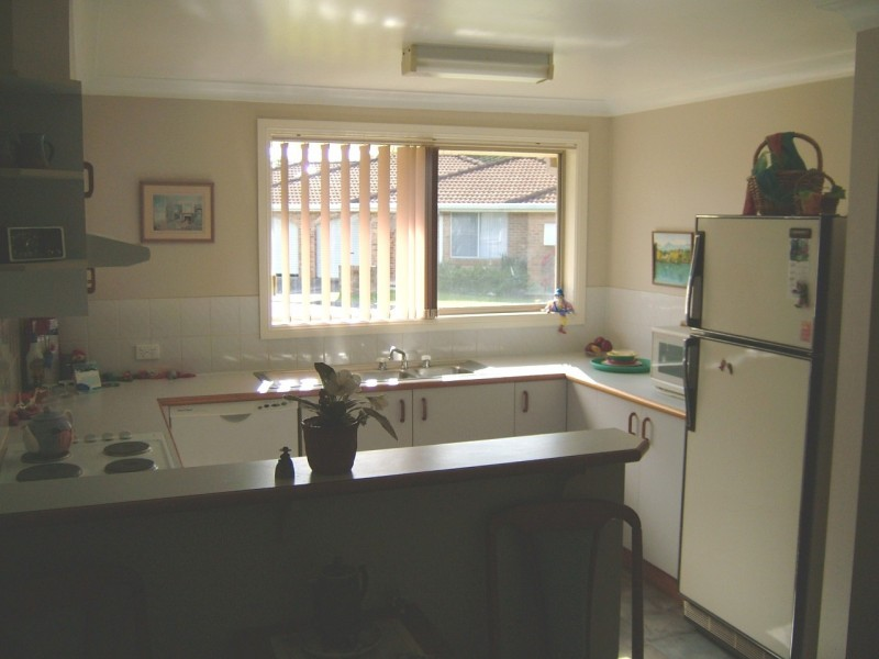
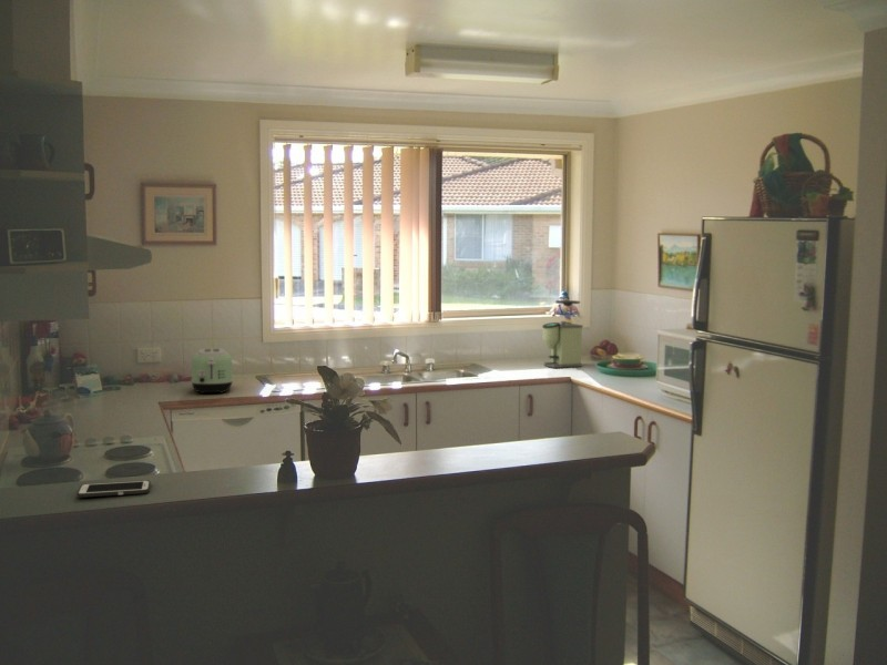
+ cell phone (114, 489)
+ coffee grinder (563, 334)
+ toaster (212, 370)
